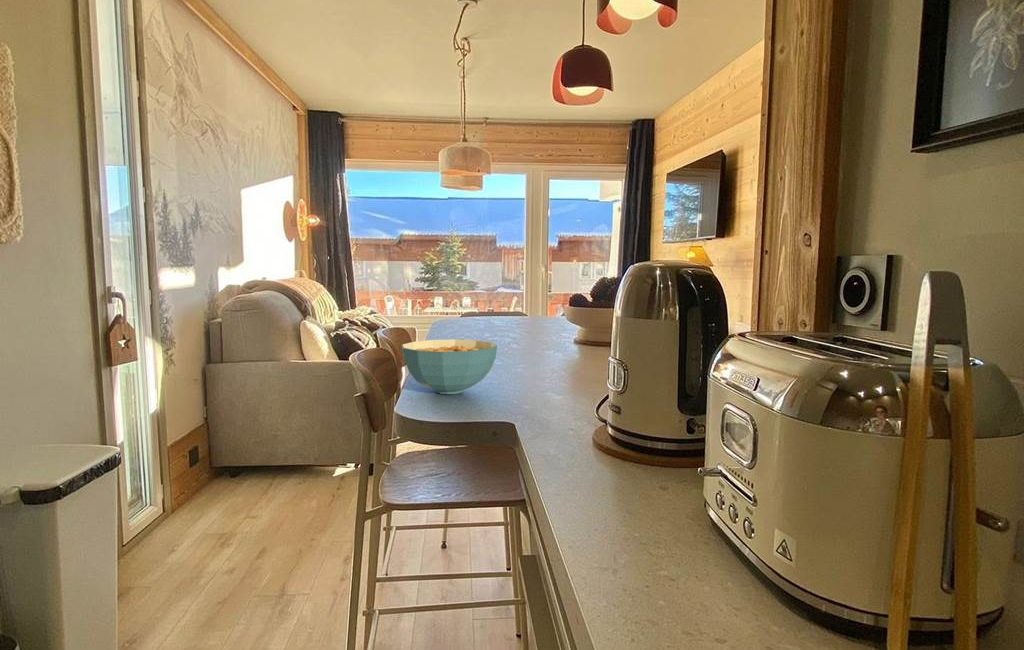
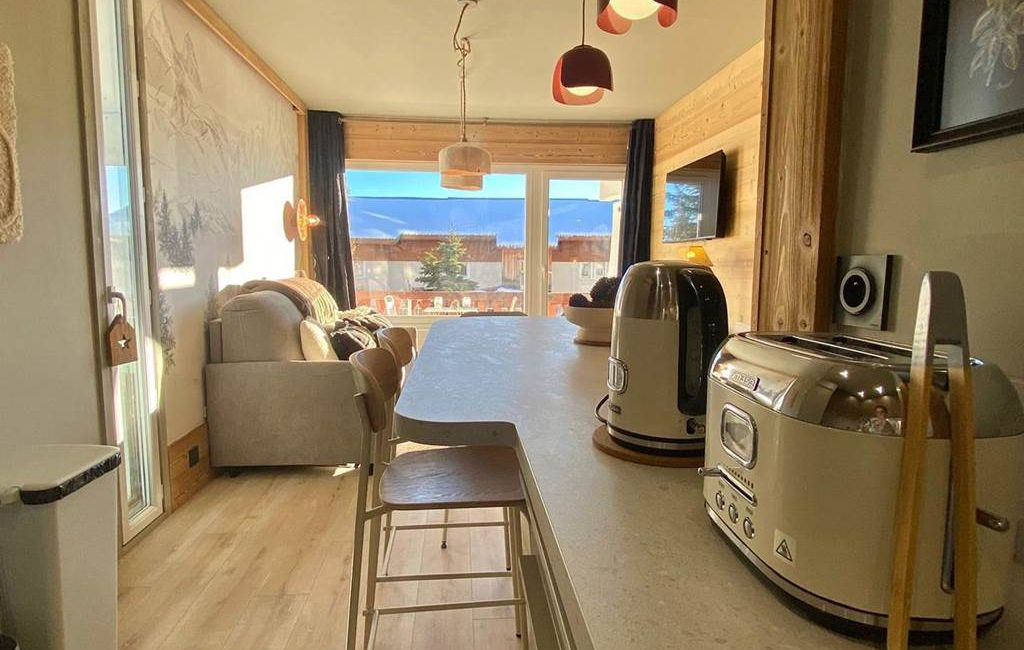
- cereal bowl (449, 368)
